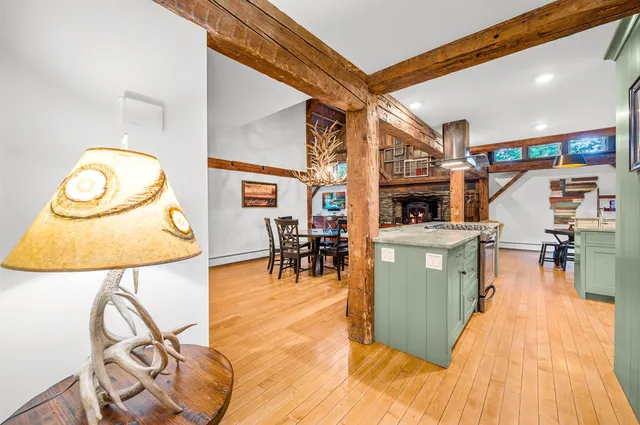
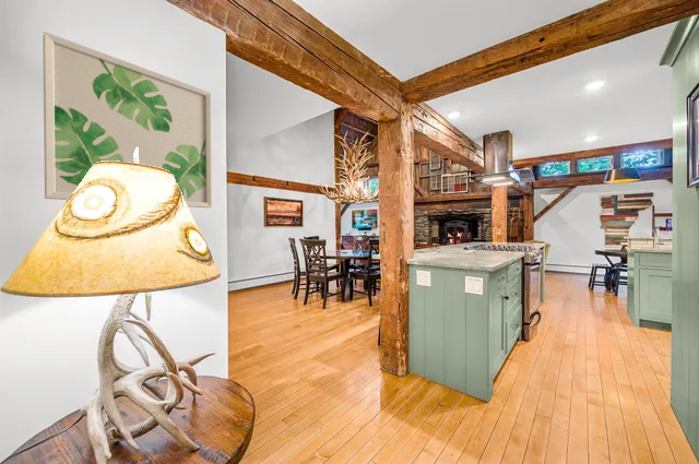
+ wall art (141, 136)
